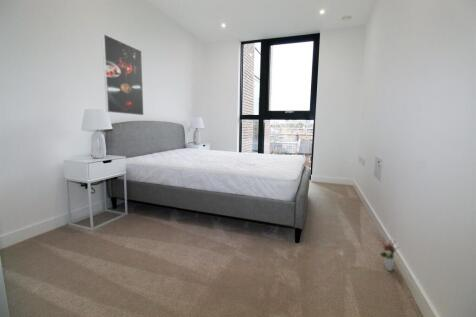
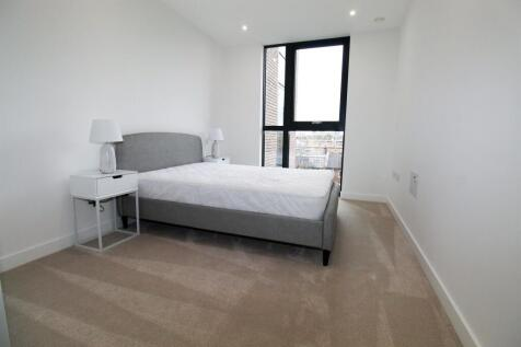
- decorative plant (388, 252)
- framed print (125, 79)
